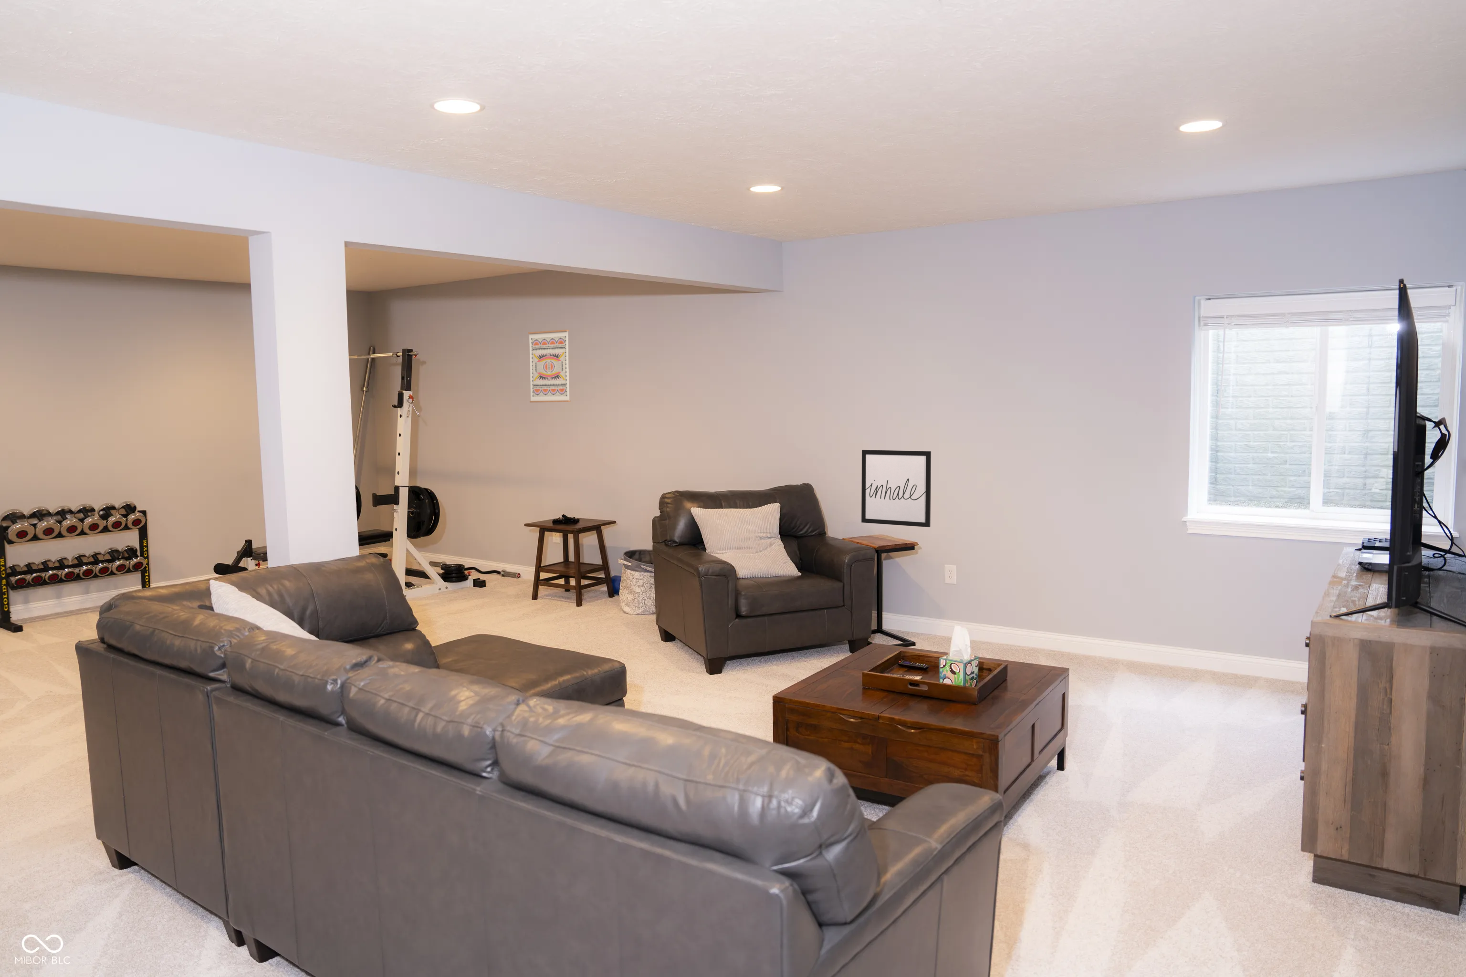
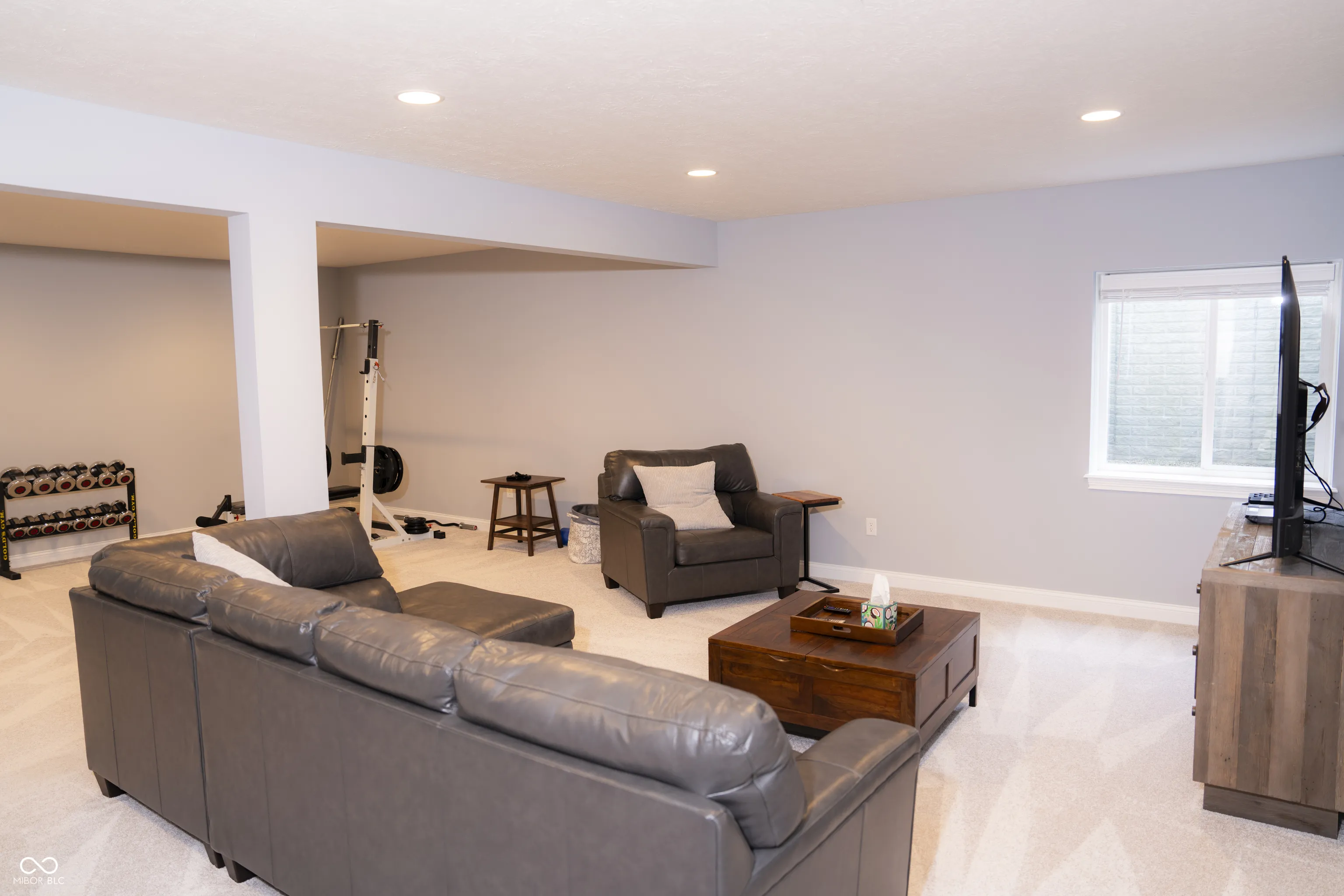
- wall art (896, 487)
- wall art (549, 366)
